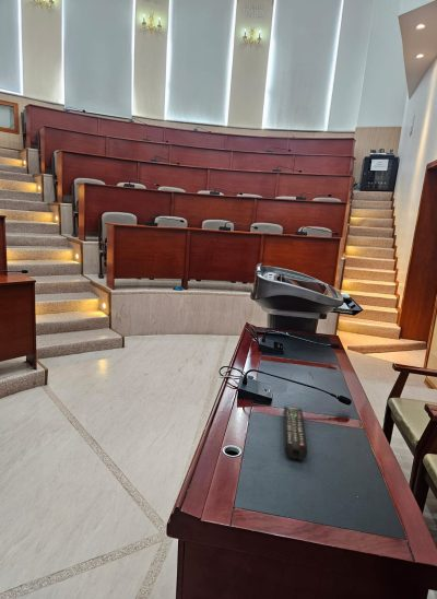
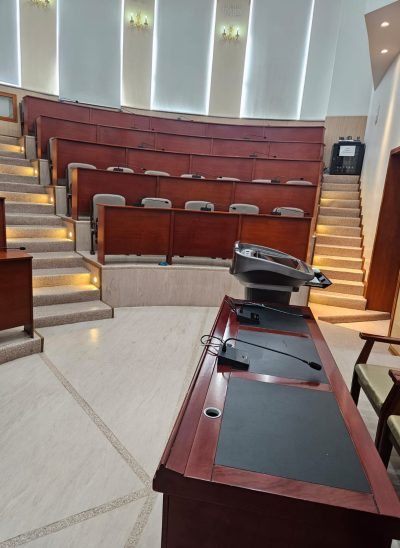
- remote control (294, 428)
